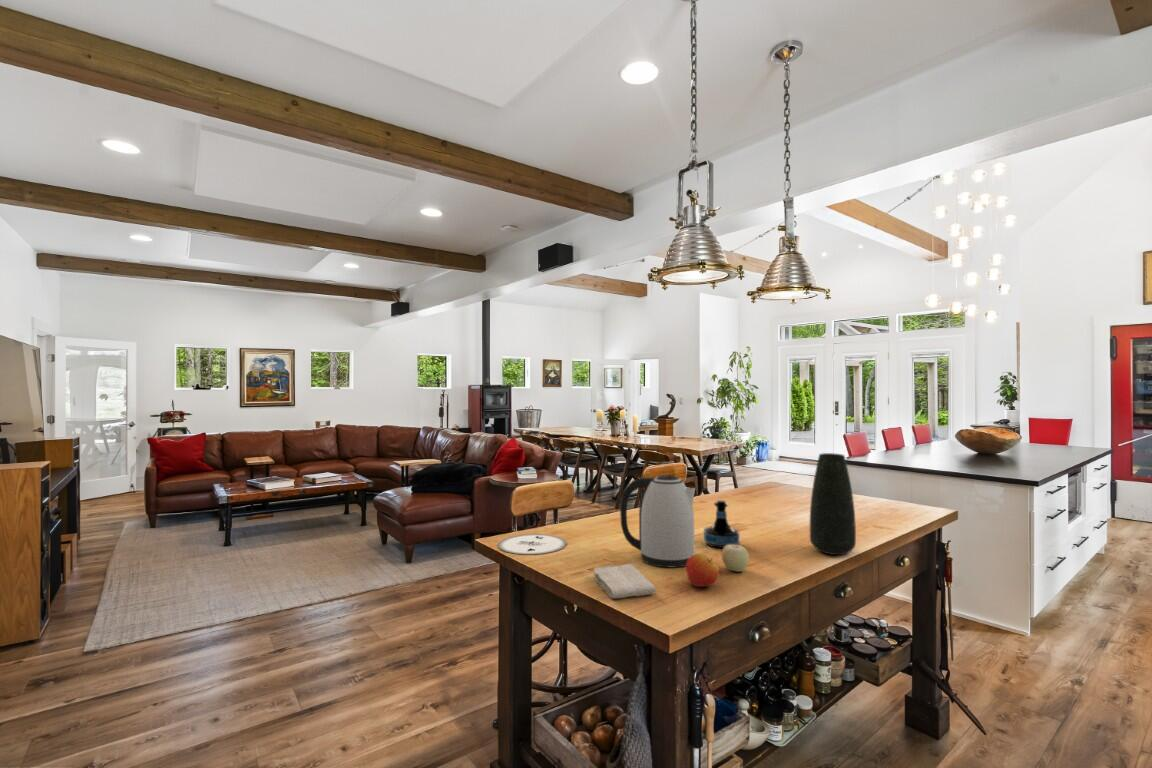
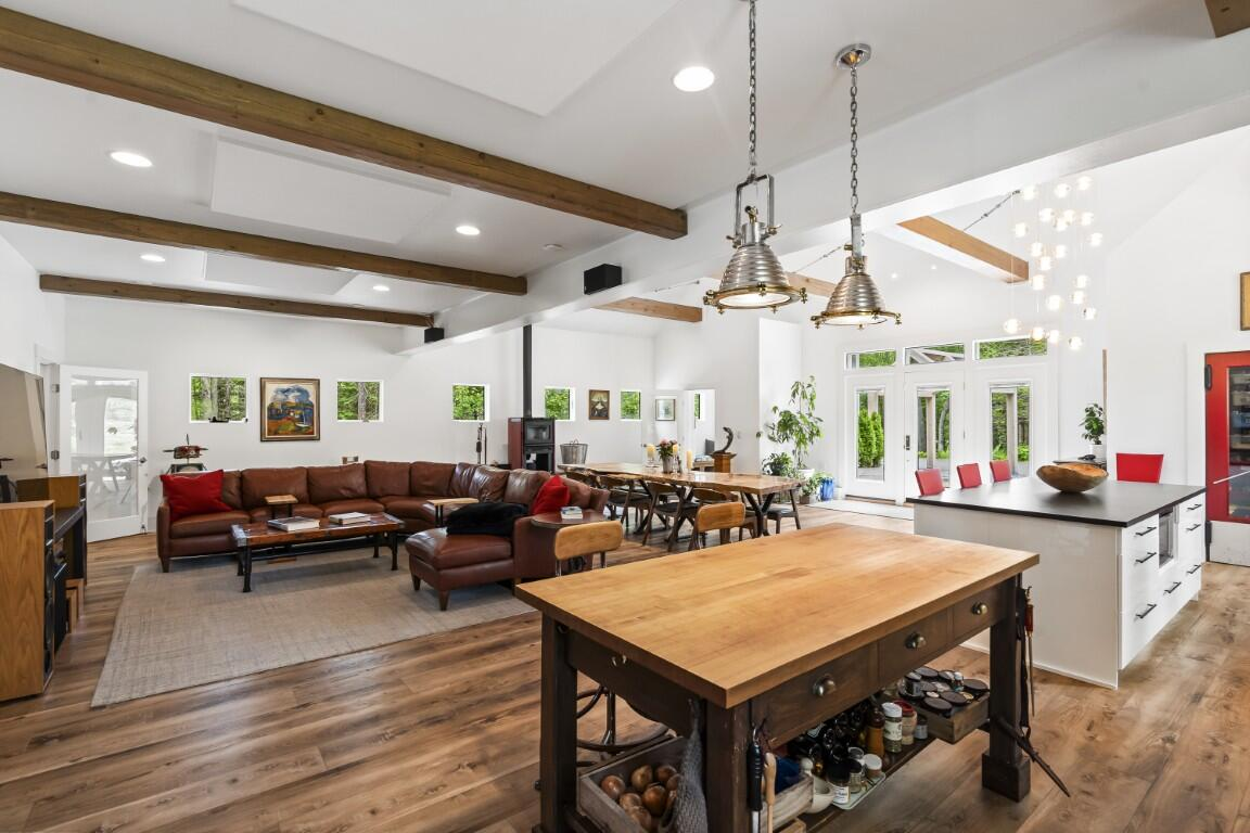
- apple (702, 569)
- fruit (735, 555)
- vase (832, 502)
- washcloth (622, 579)
- tequila bottle (721, 522)
- plate (532, 542)
- kettle (657, 516)
